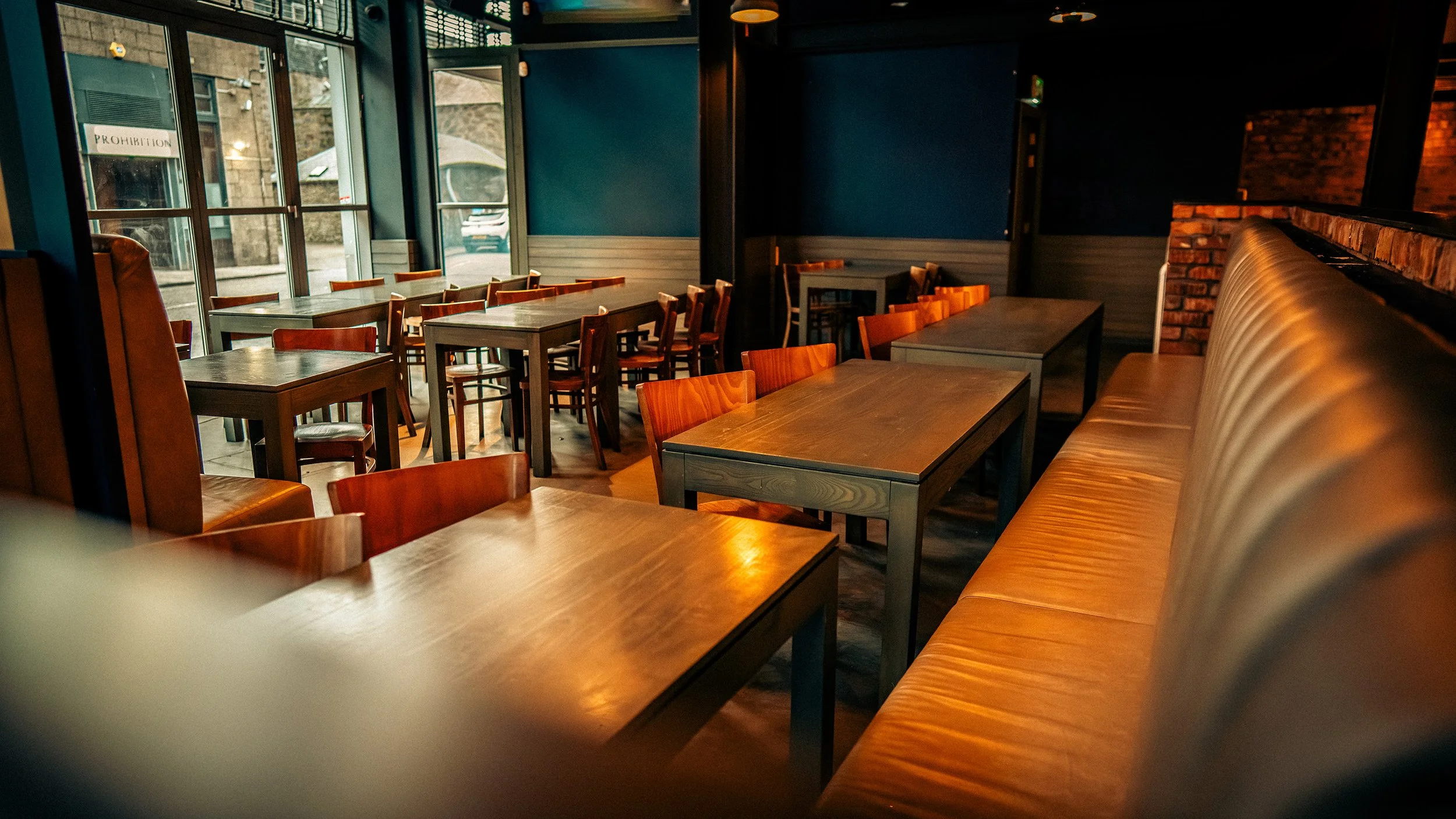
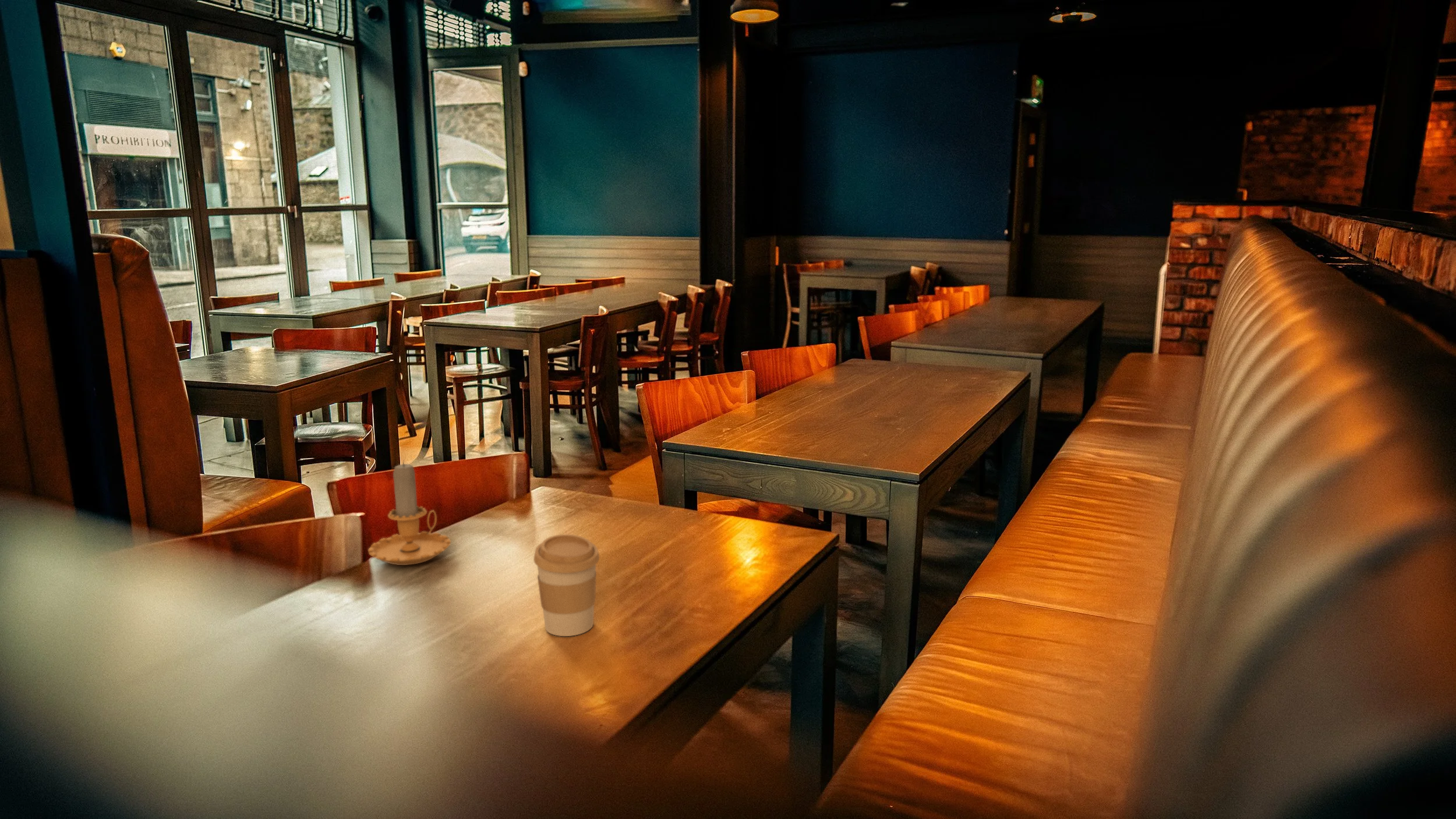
+ candle (412, 506)
+ coffee cup (567, 584)
